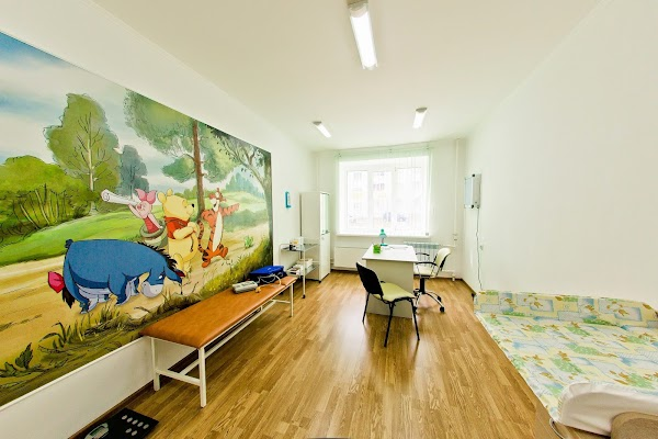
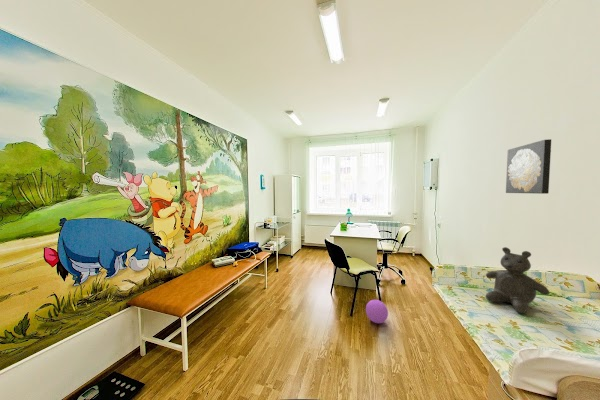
+ ball (376, 311)
+ teddy bear (511, 277)
+ wall art (526, 169)
